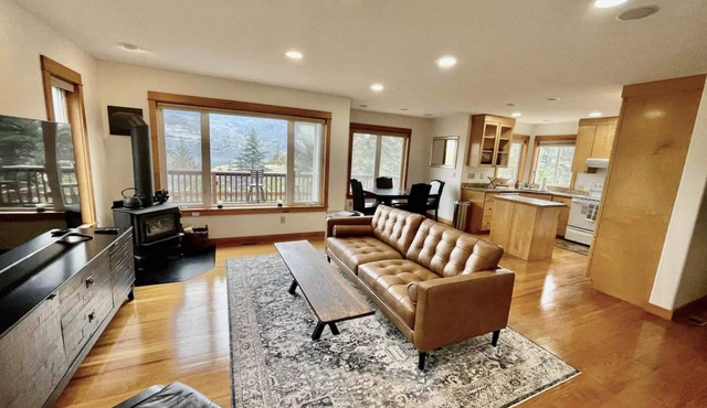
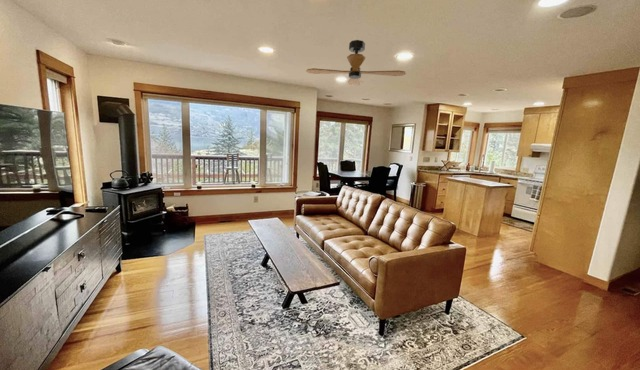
+ ceiling fan (356, 60)
